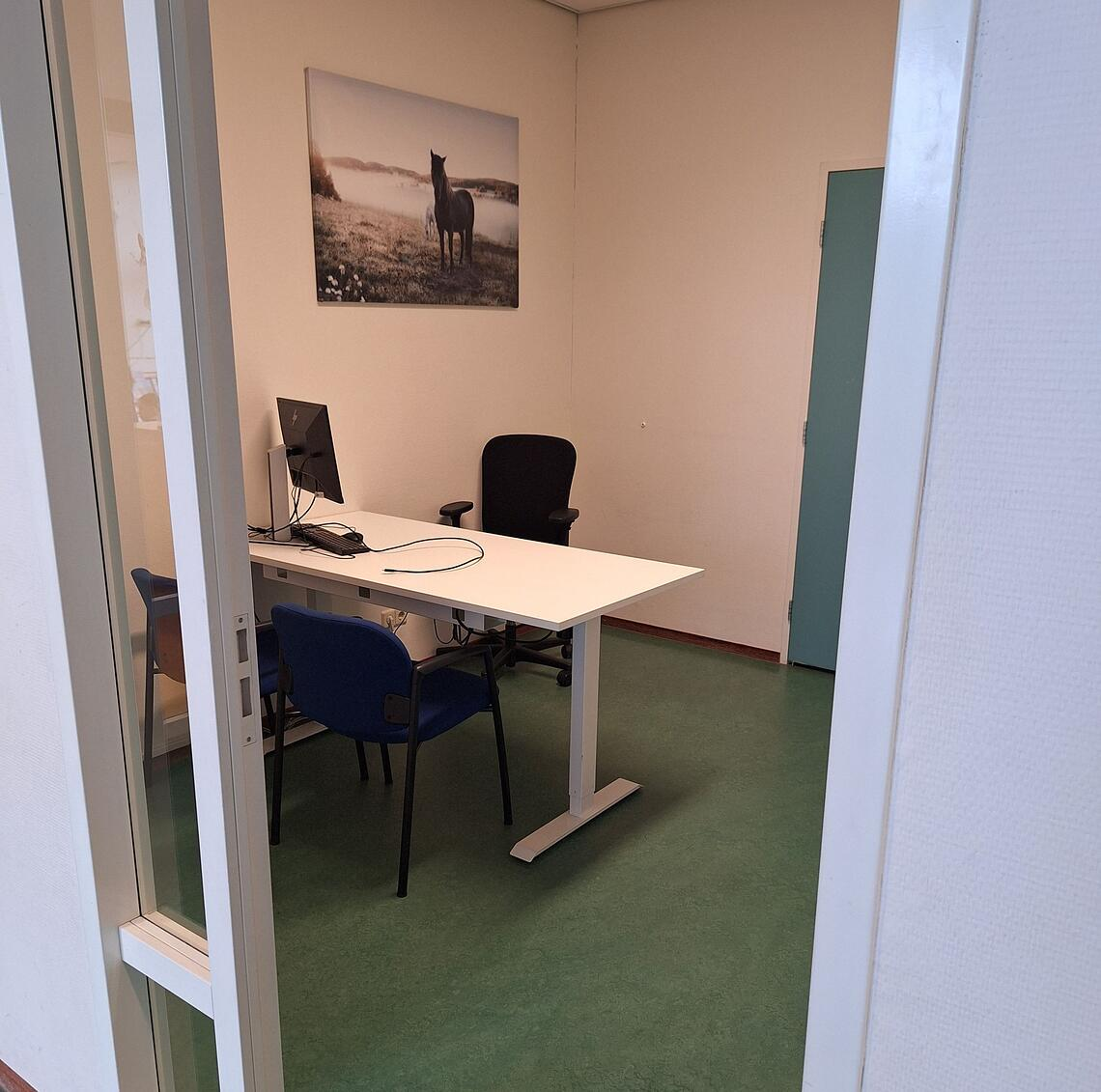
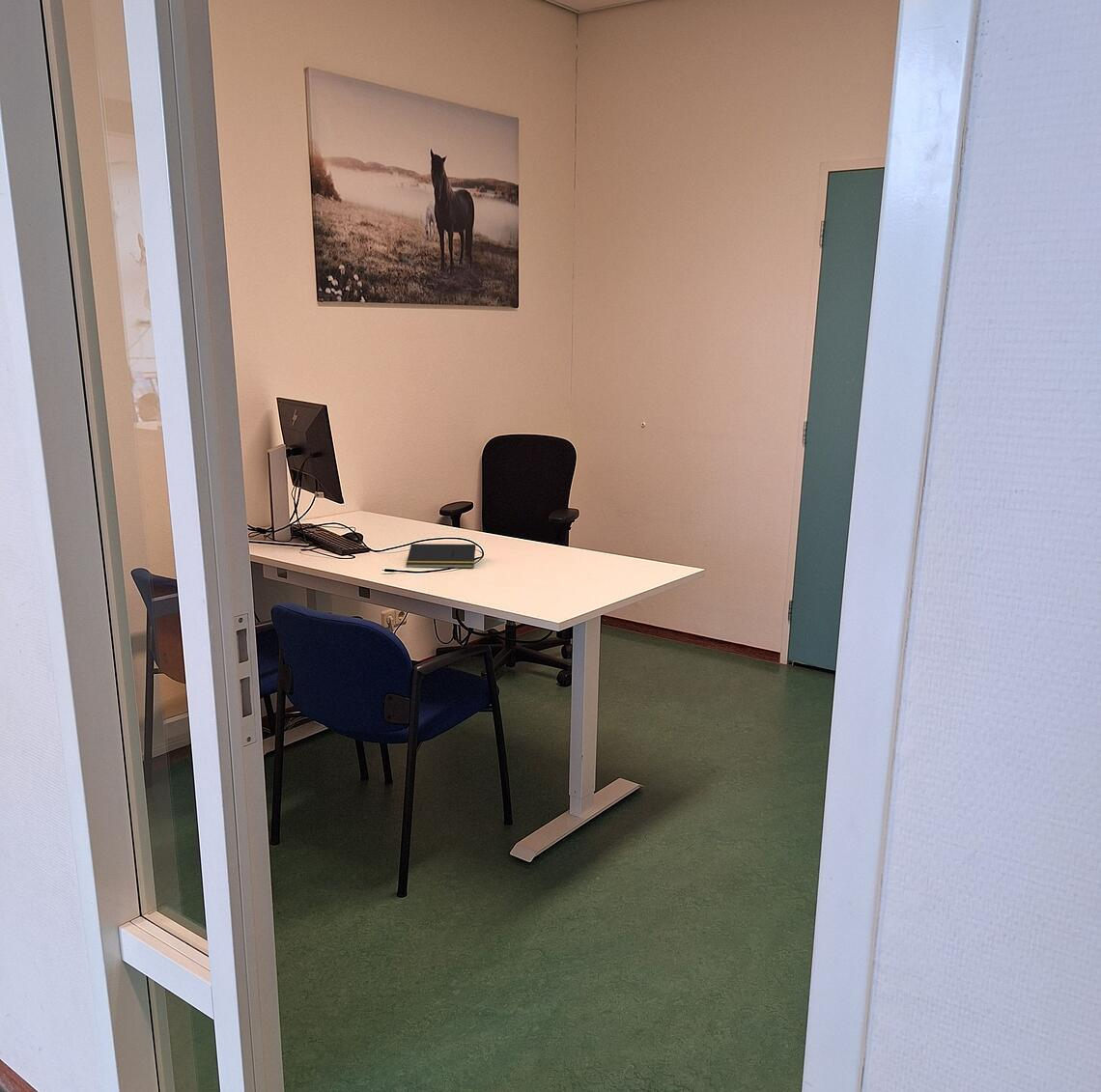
+ notepad (441, 555)
